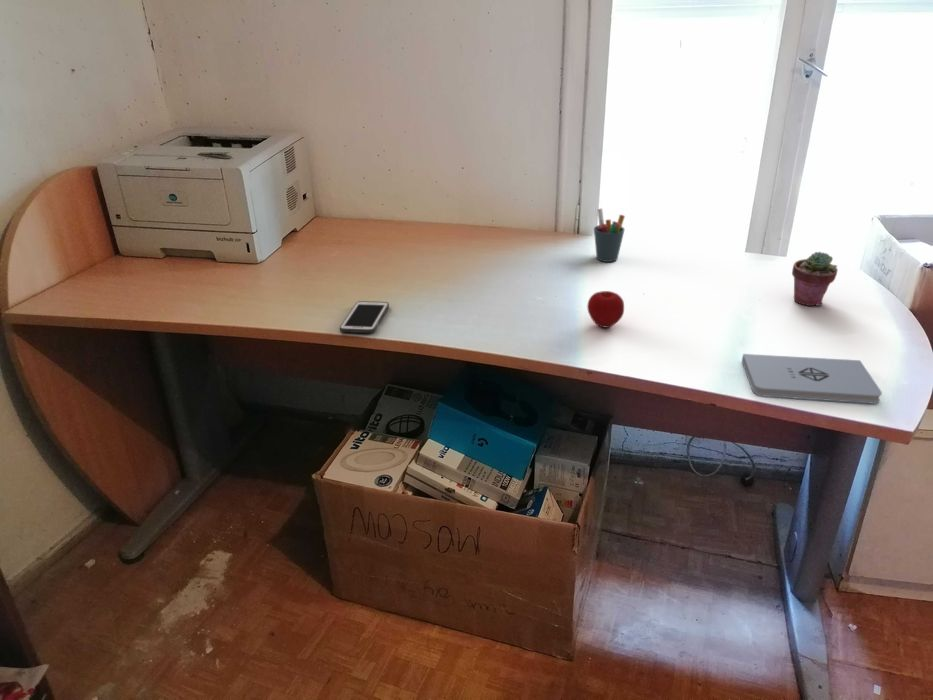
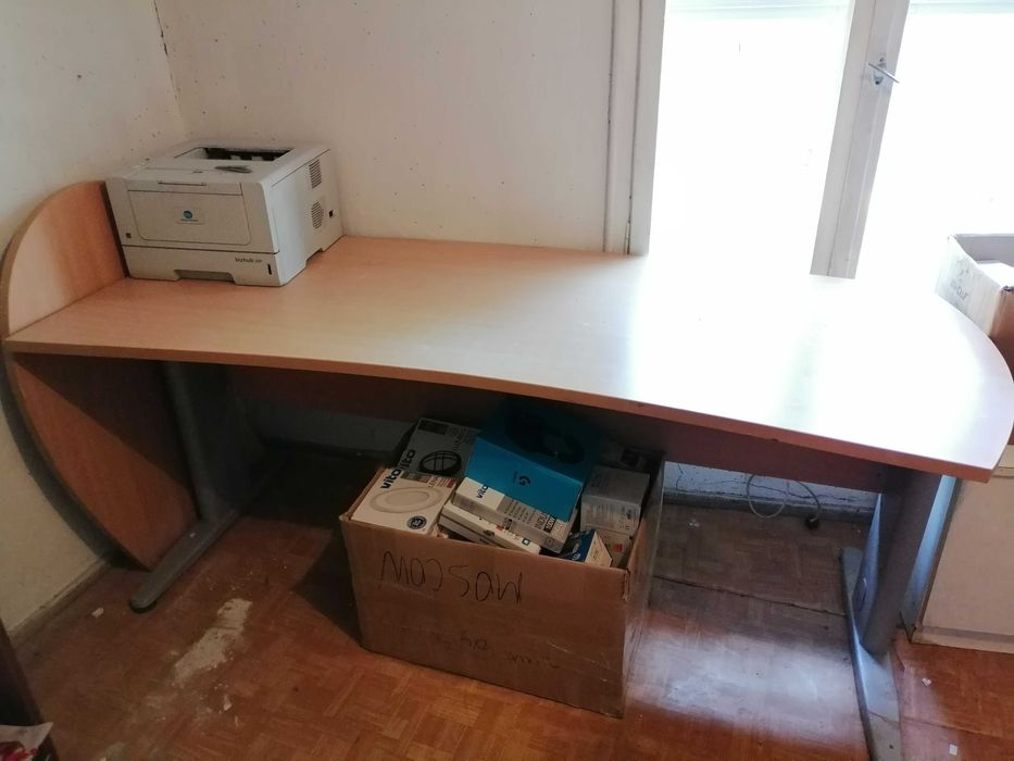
- potted succulent (813, 276)
- pen holder (609, 235)
- apple (605, 308)
- cell phone (365, 316)
- notepad (808, 377)
